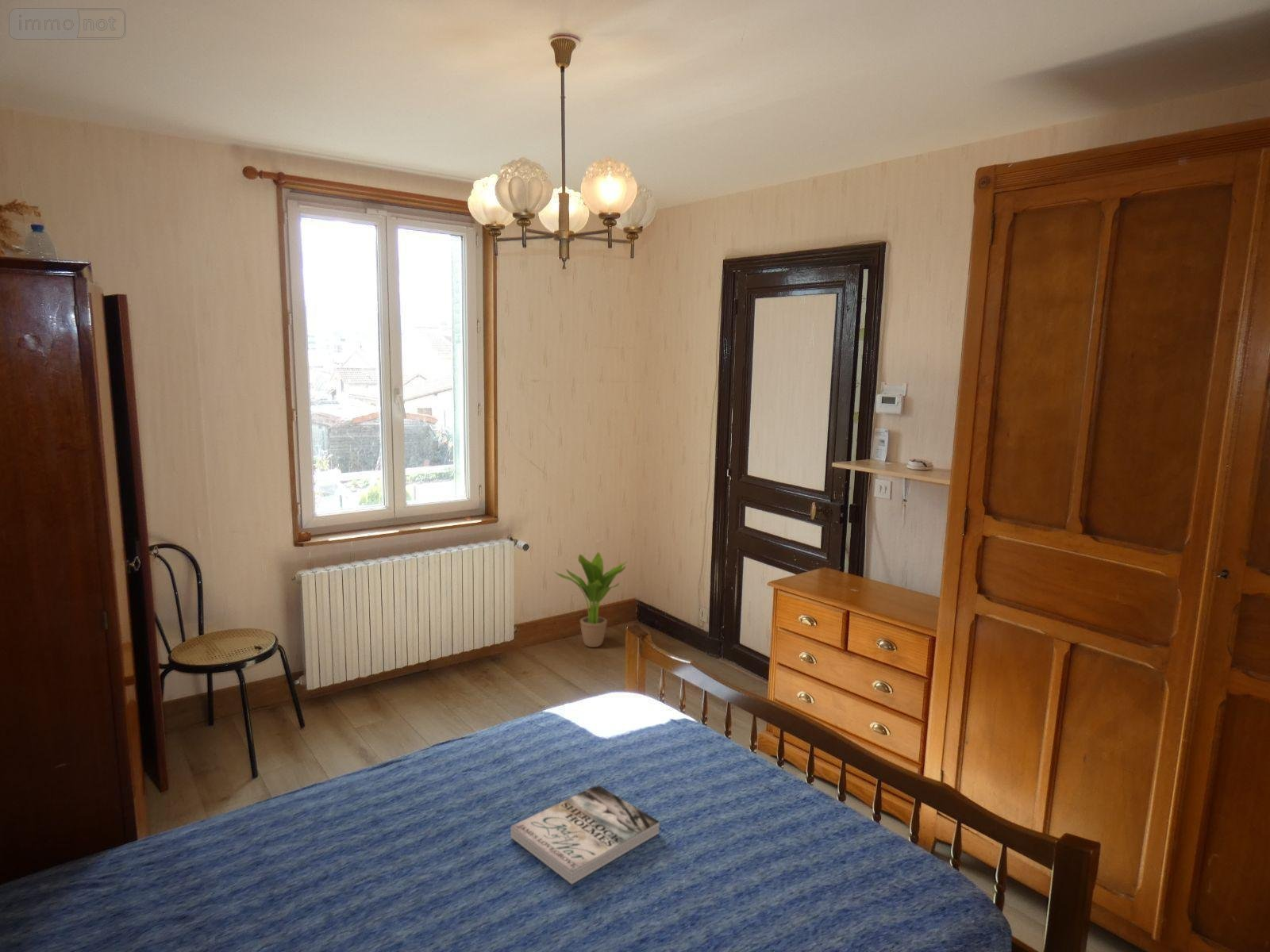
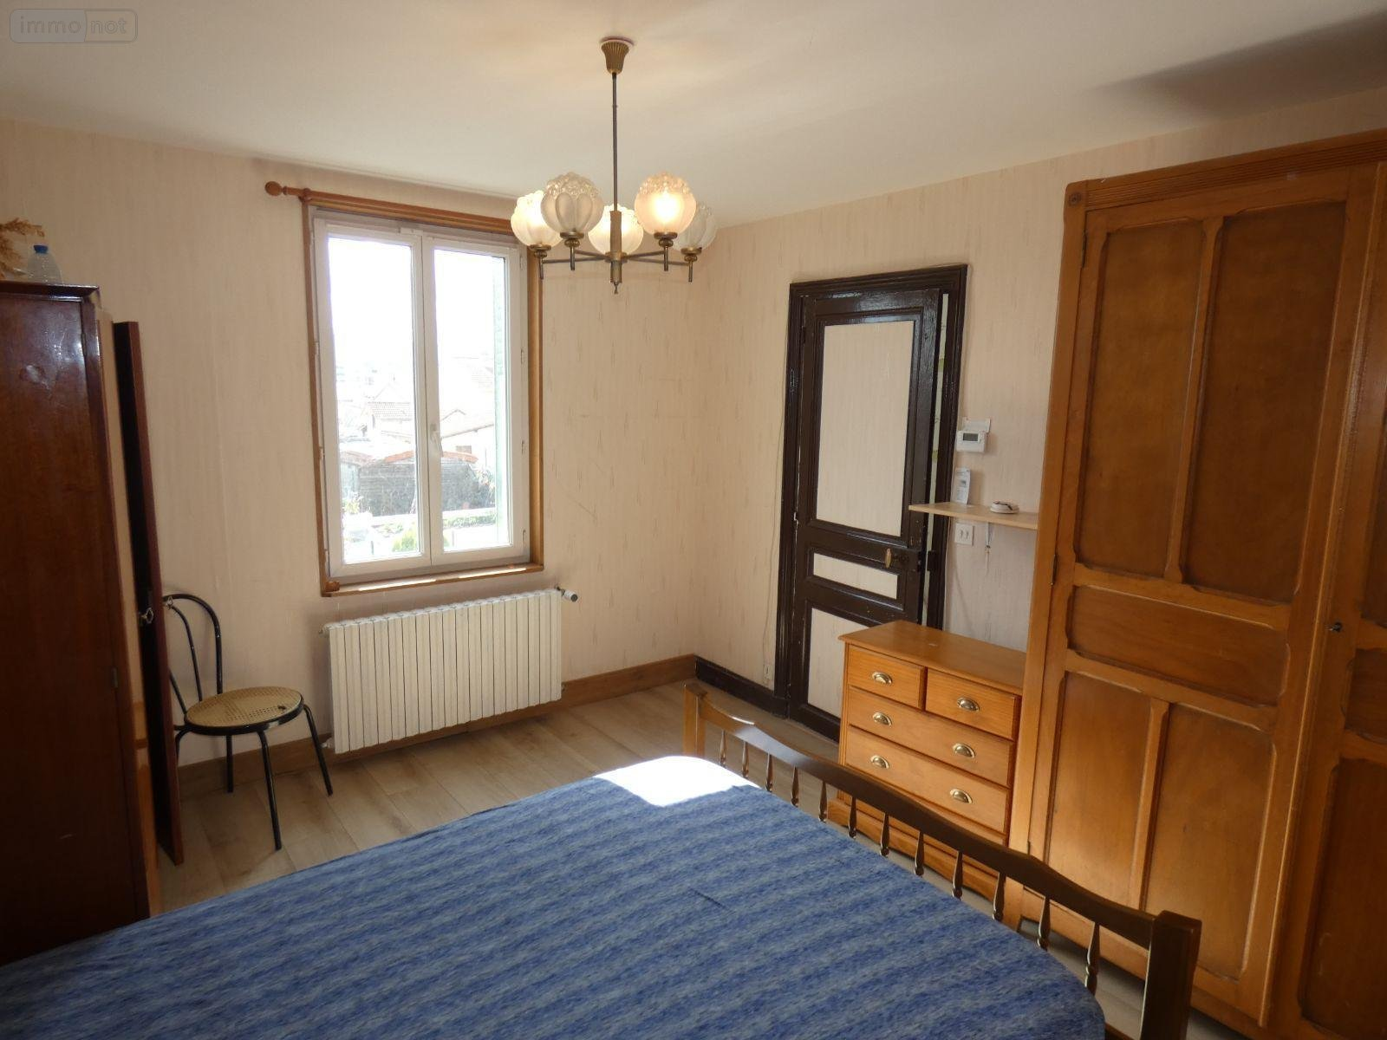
- potted plant (600, 597)
- book (585, 829)
